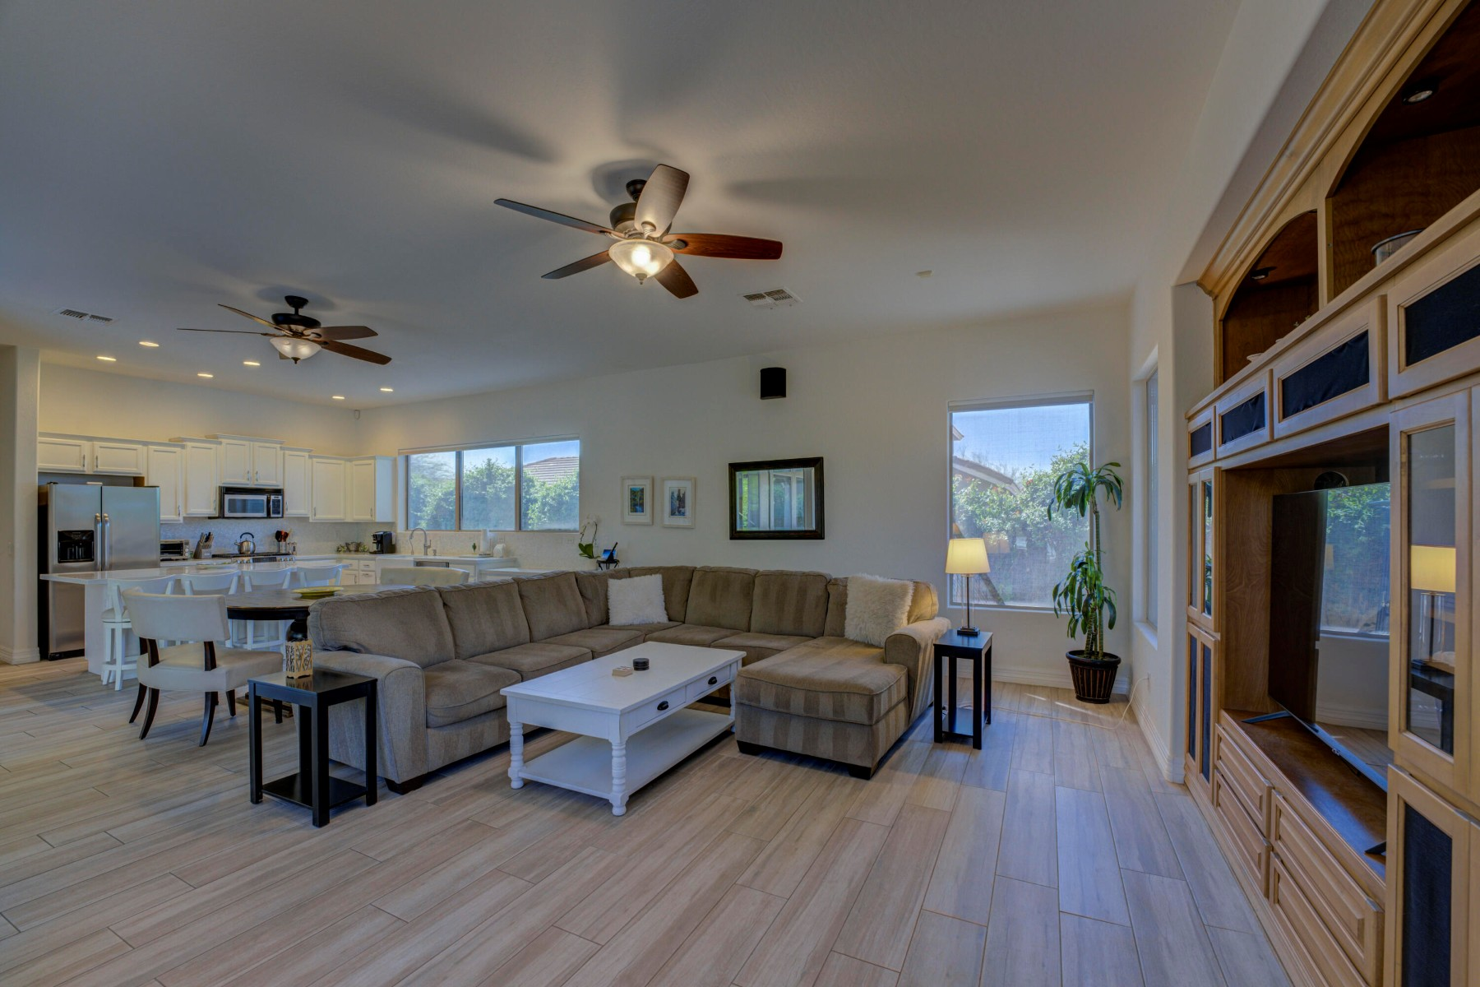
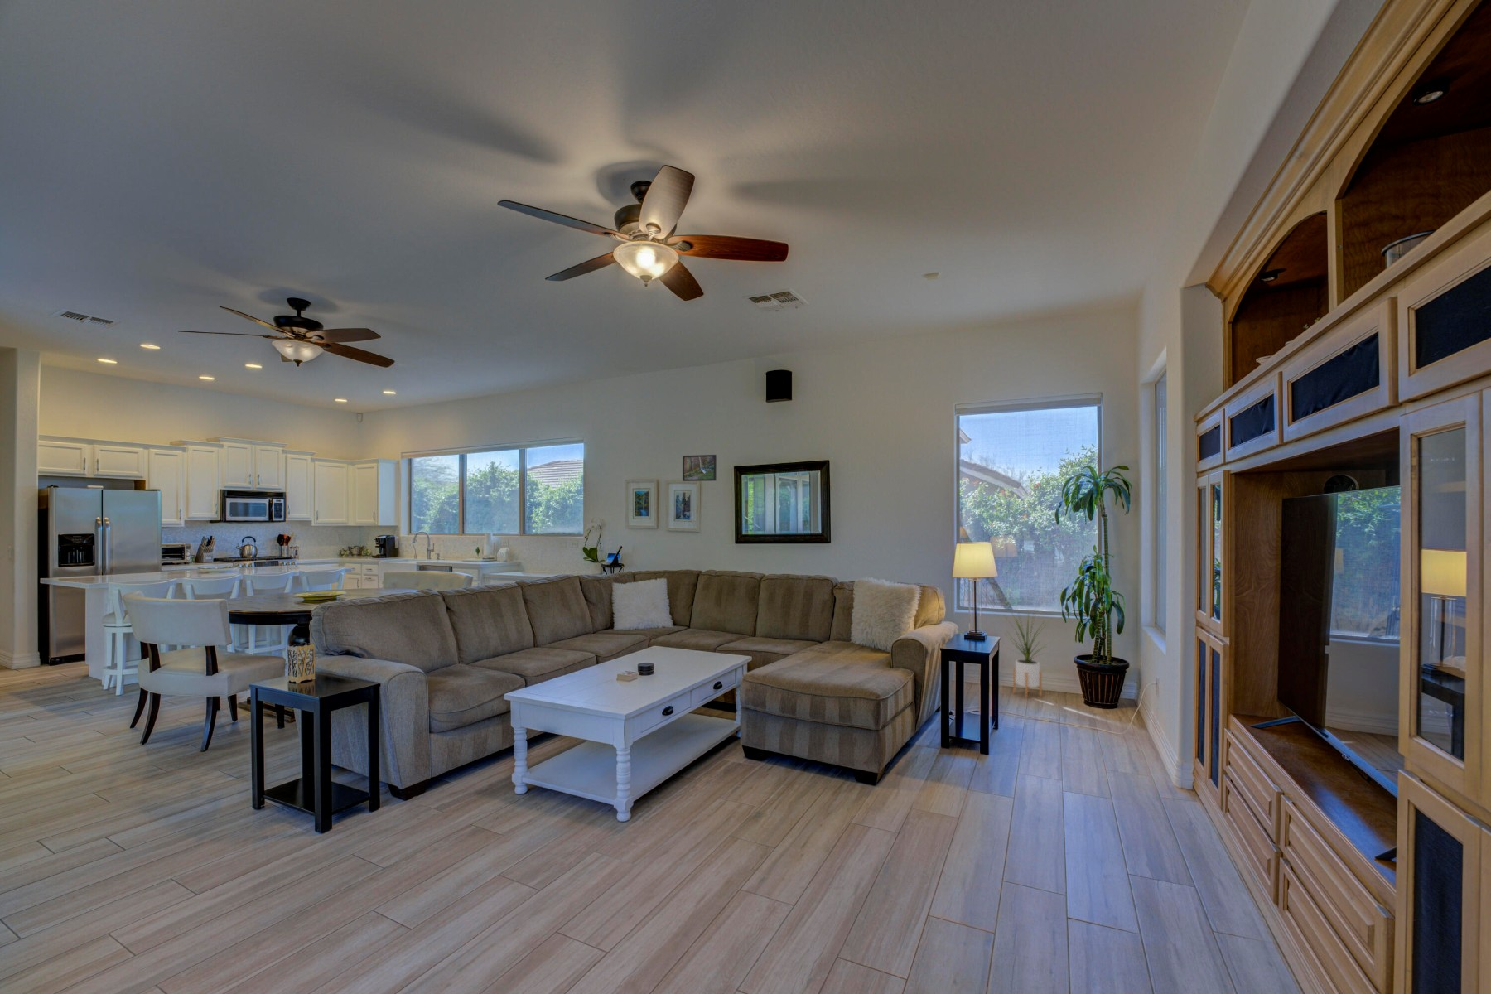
+ house plant (1028, 650)
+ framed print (699, 468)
